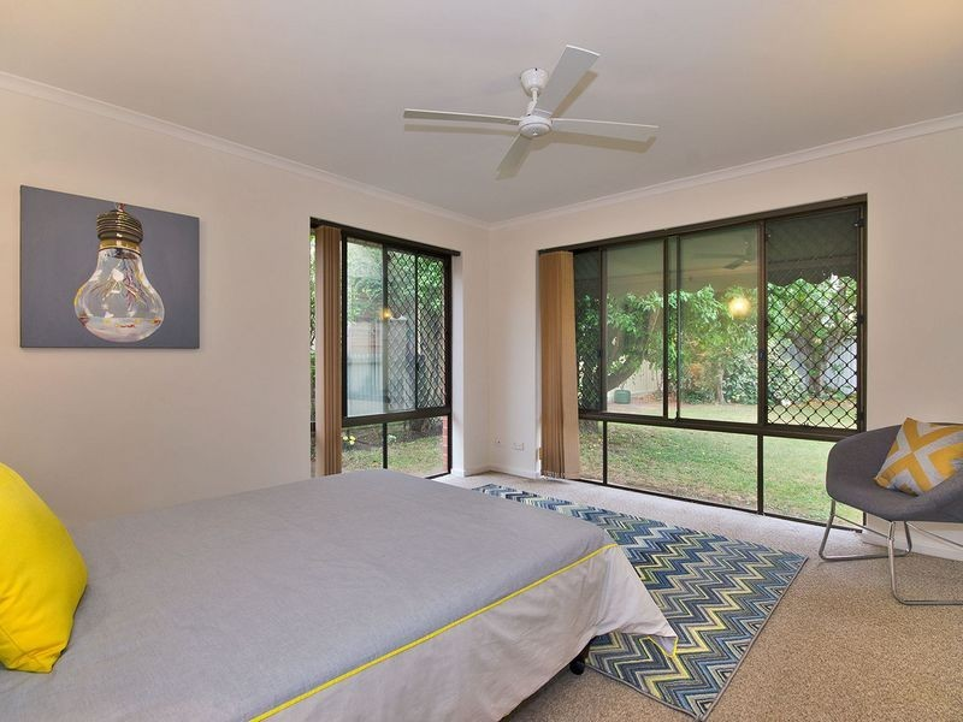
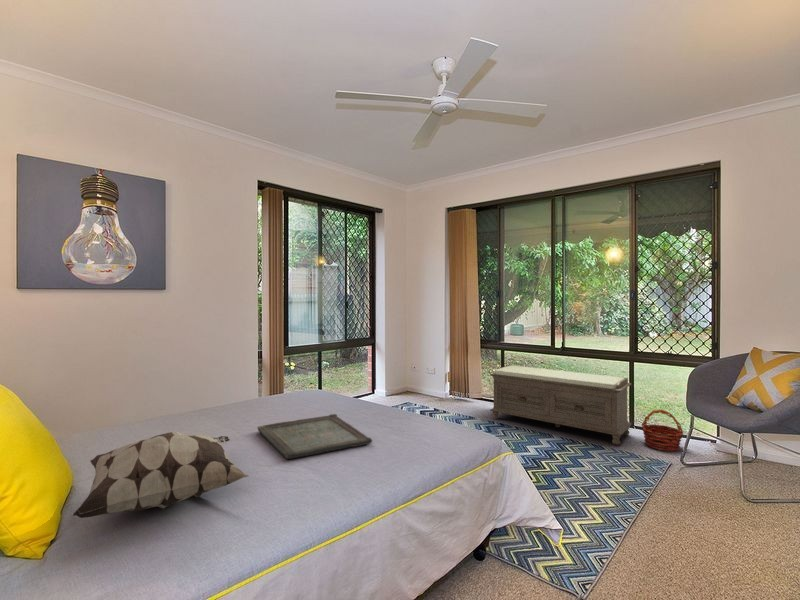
+ bench (556, 399)
+ decorative pillow (167, 466)
+ basket (661, 427)
+ serving tray (312, 433)
